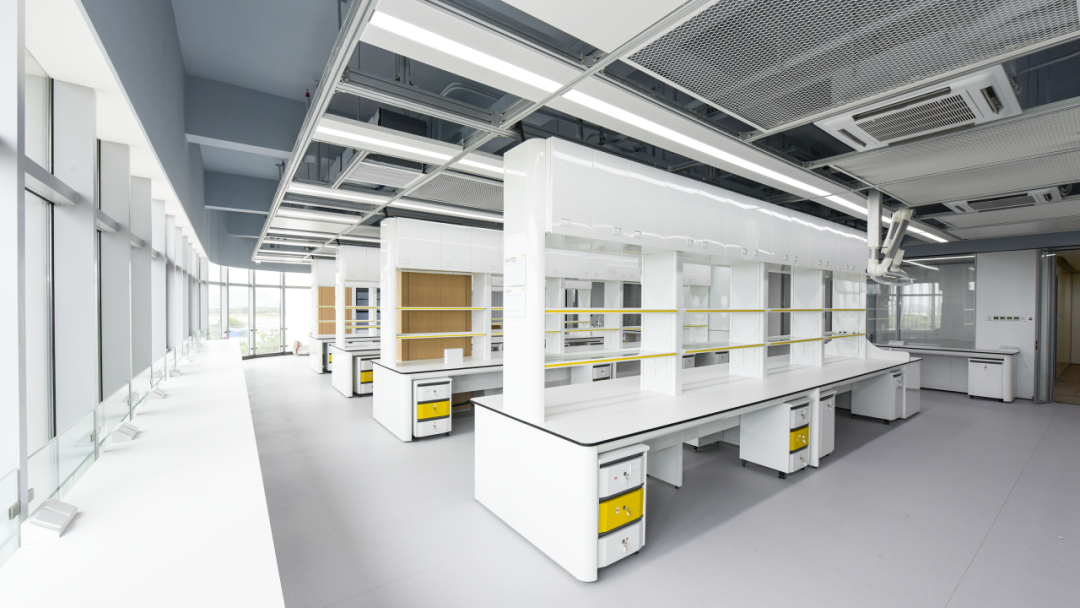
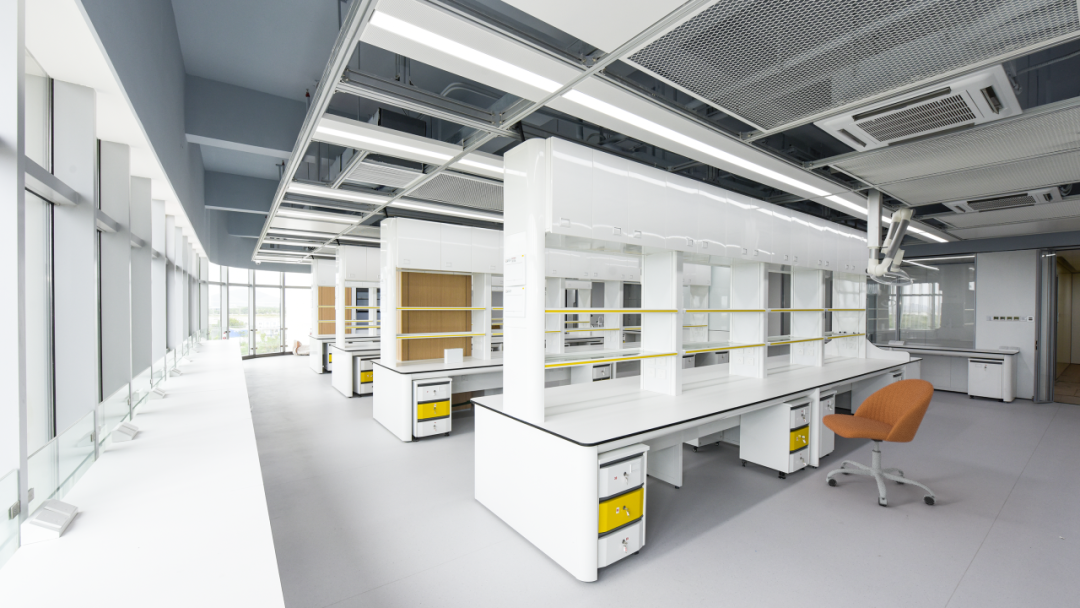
+ office chair (874, 433)
